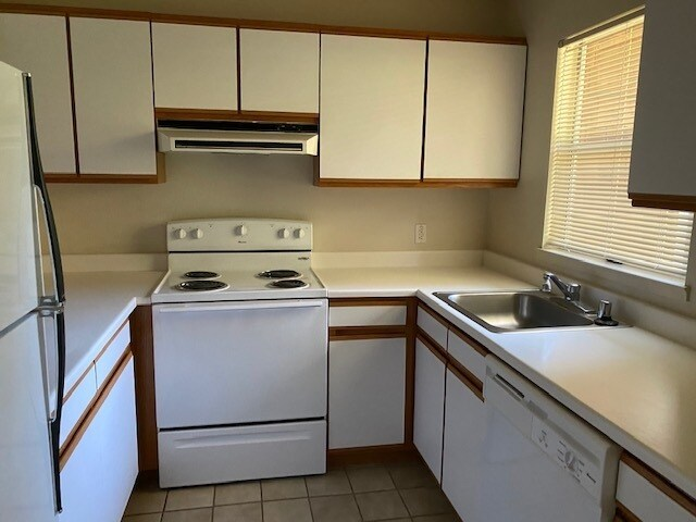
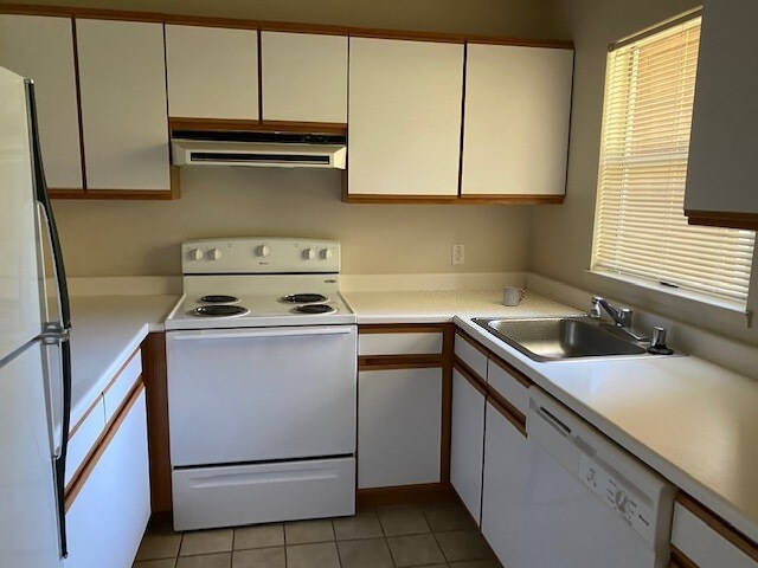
+ cup (513, 296)
